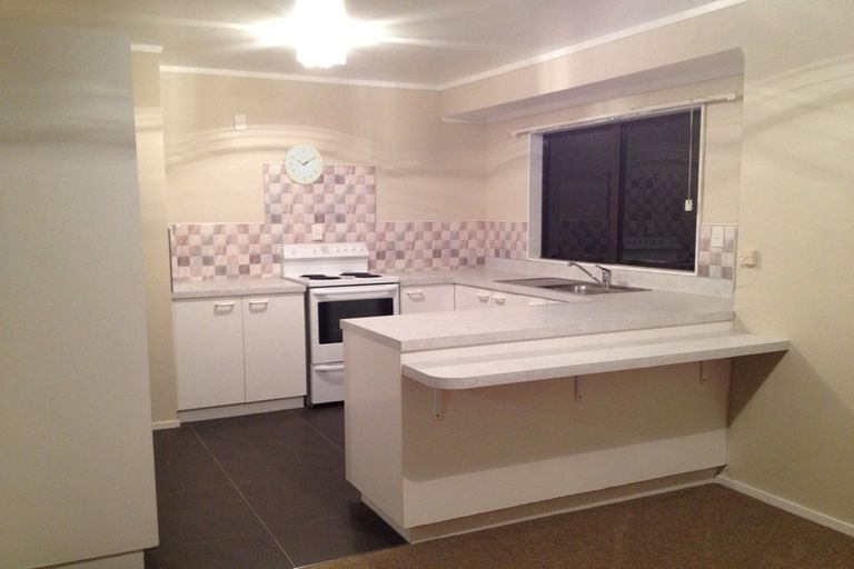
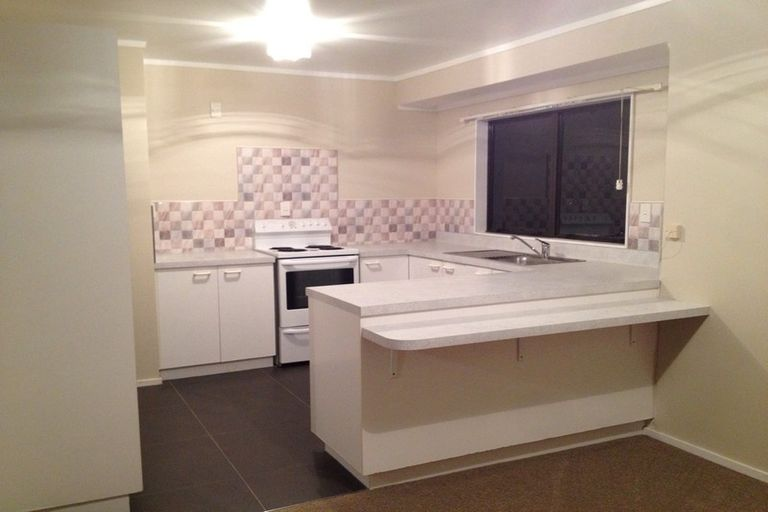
- wall clock (304, 164)
